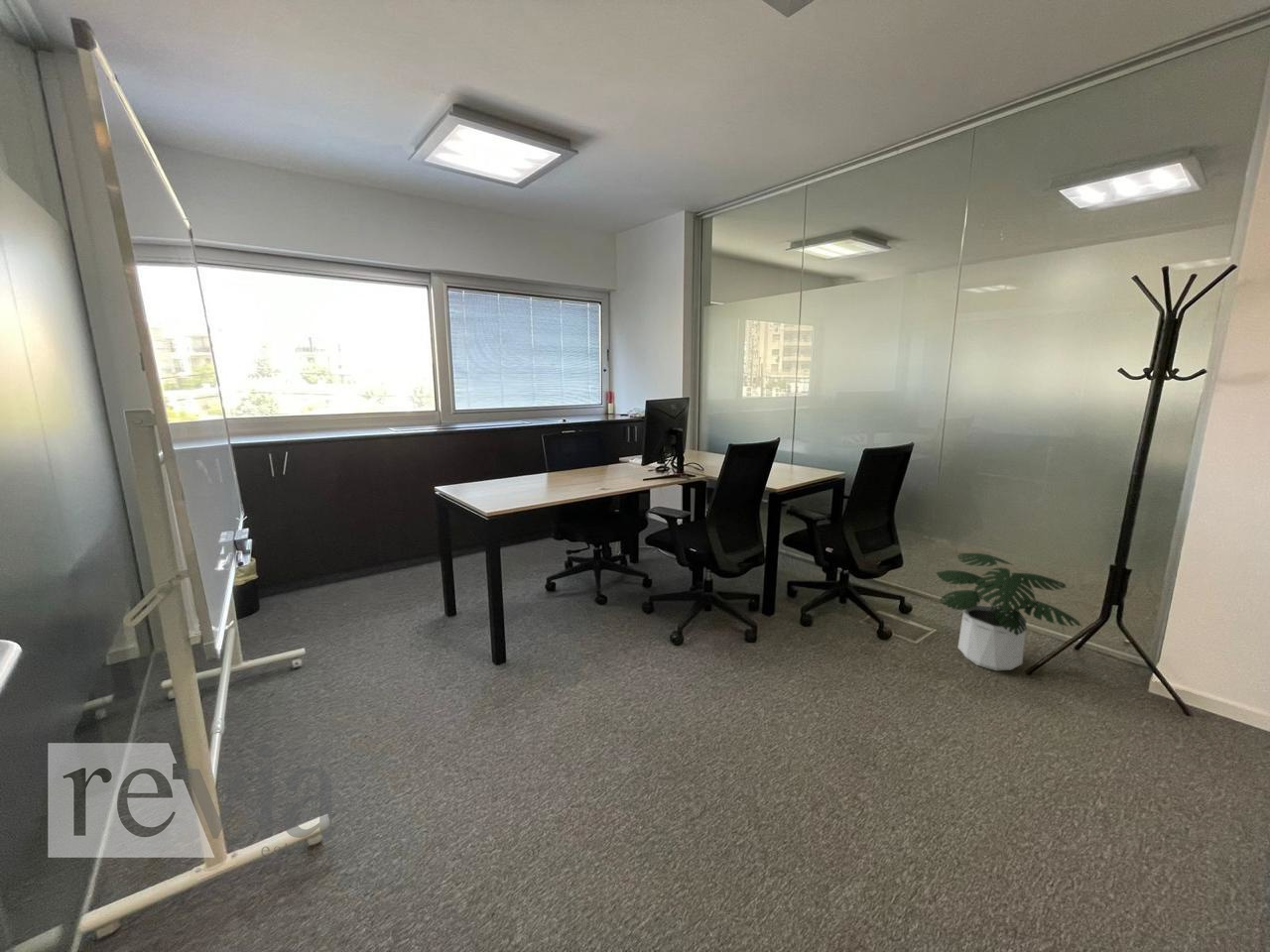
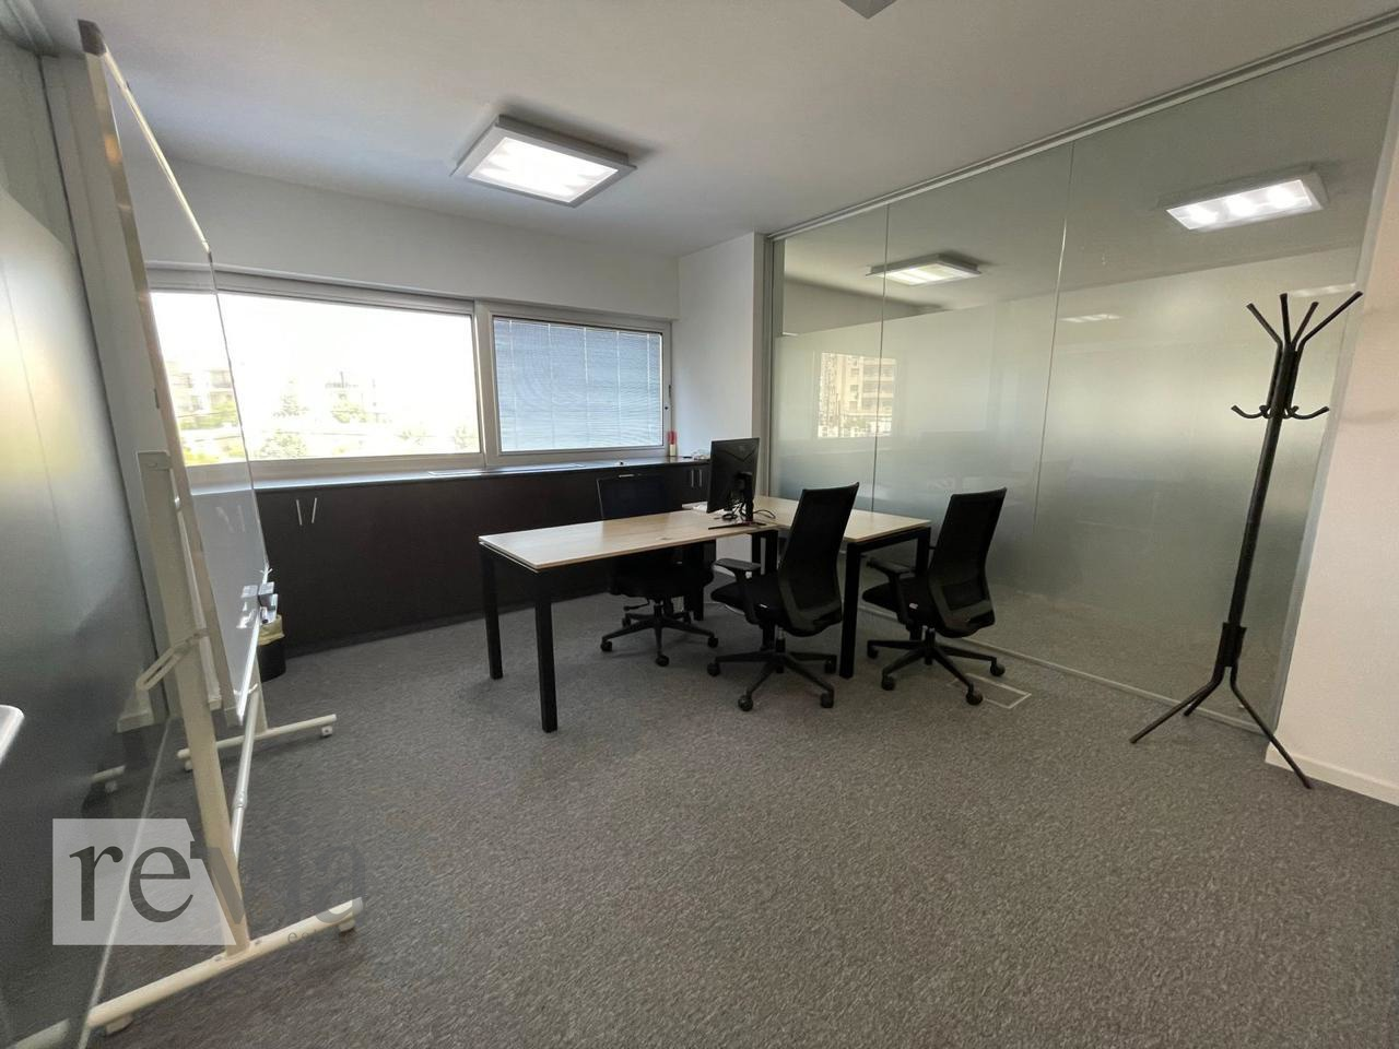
- potted plant (997, 615)
